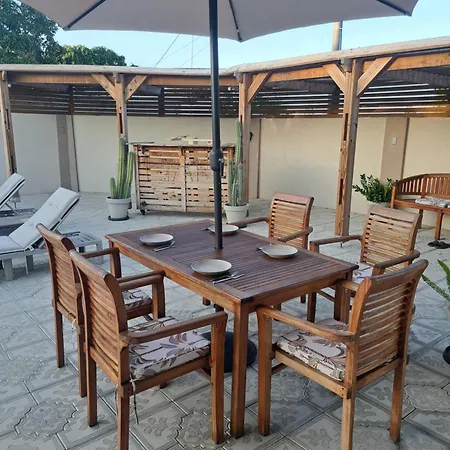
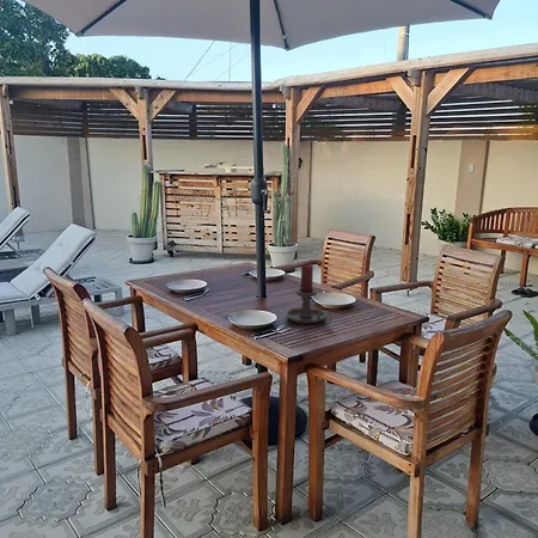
+ candle holder (311, 292)
